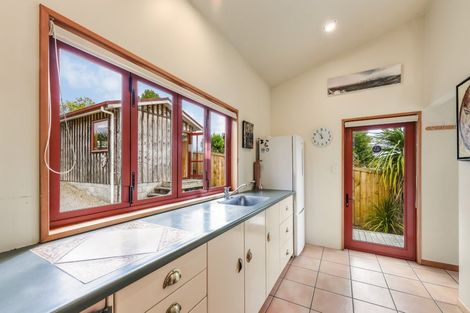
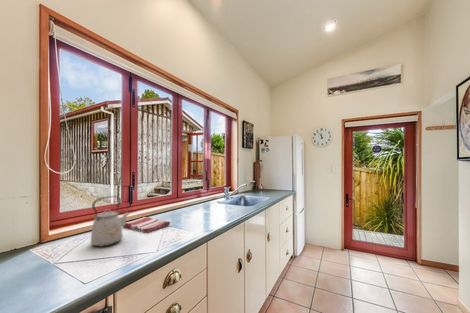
+ kettle (112, 218)
+ dish towel (146, 223)
